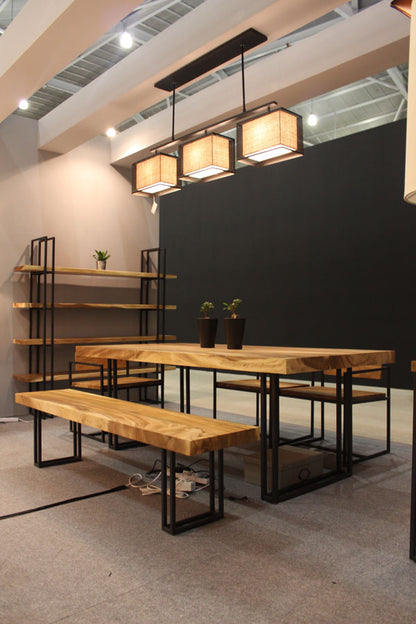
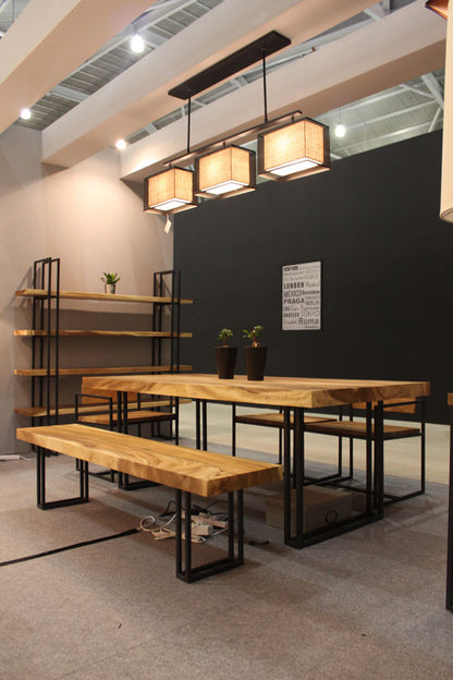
+ wall art (301, 296)
